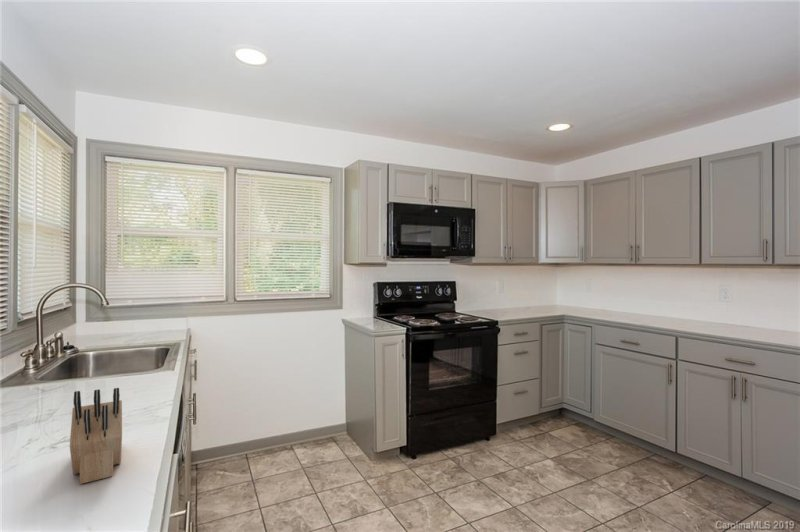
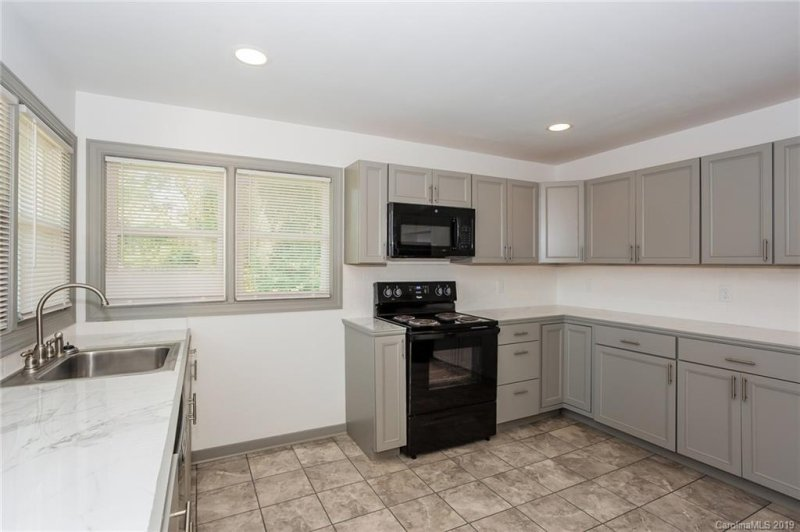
- knife block (98, 423)
